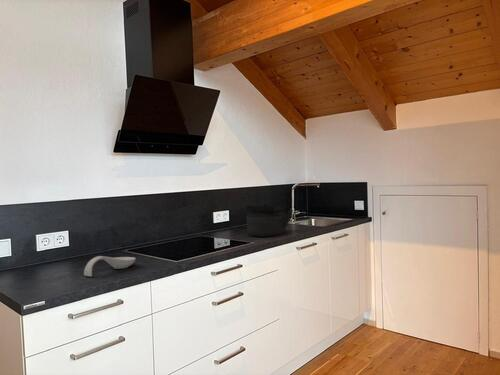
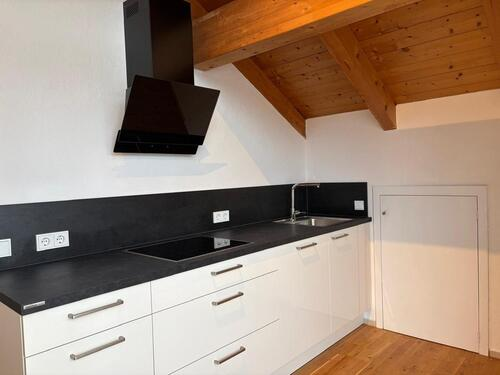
- spoon rest (111, 262)
- kettle (266, 219)
